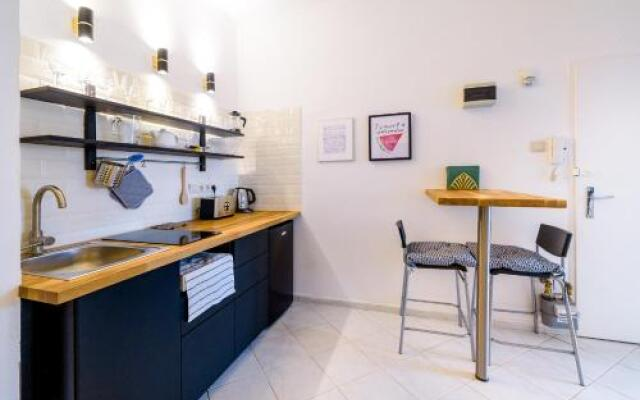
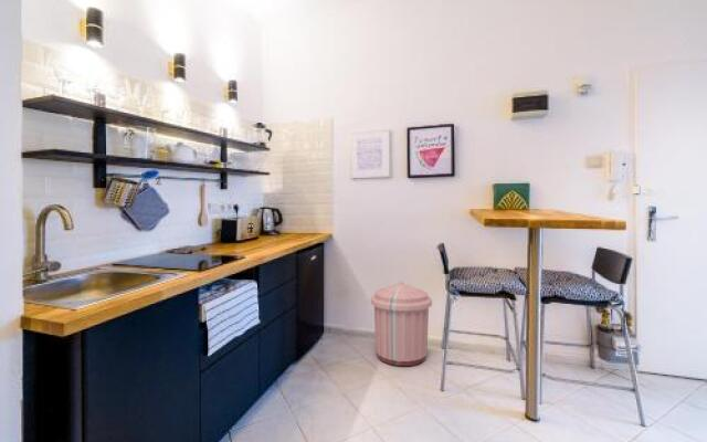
+ trash can (401, 318)
